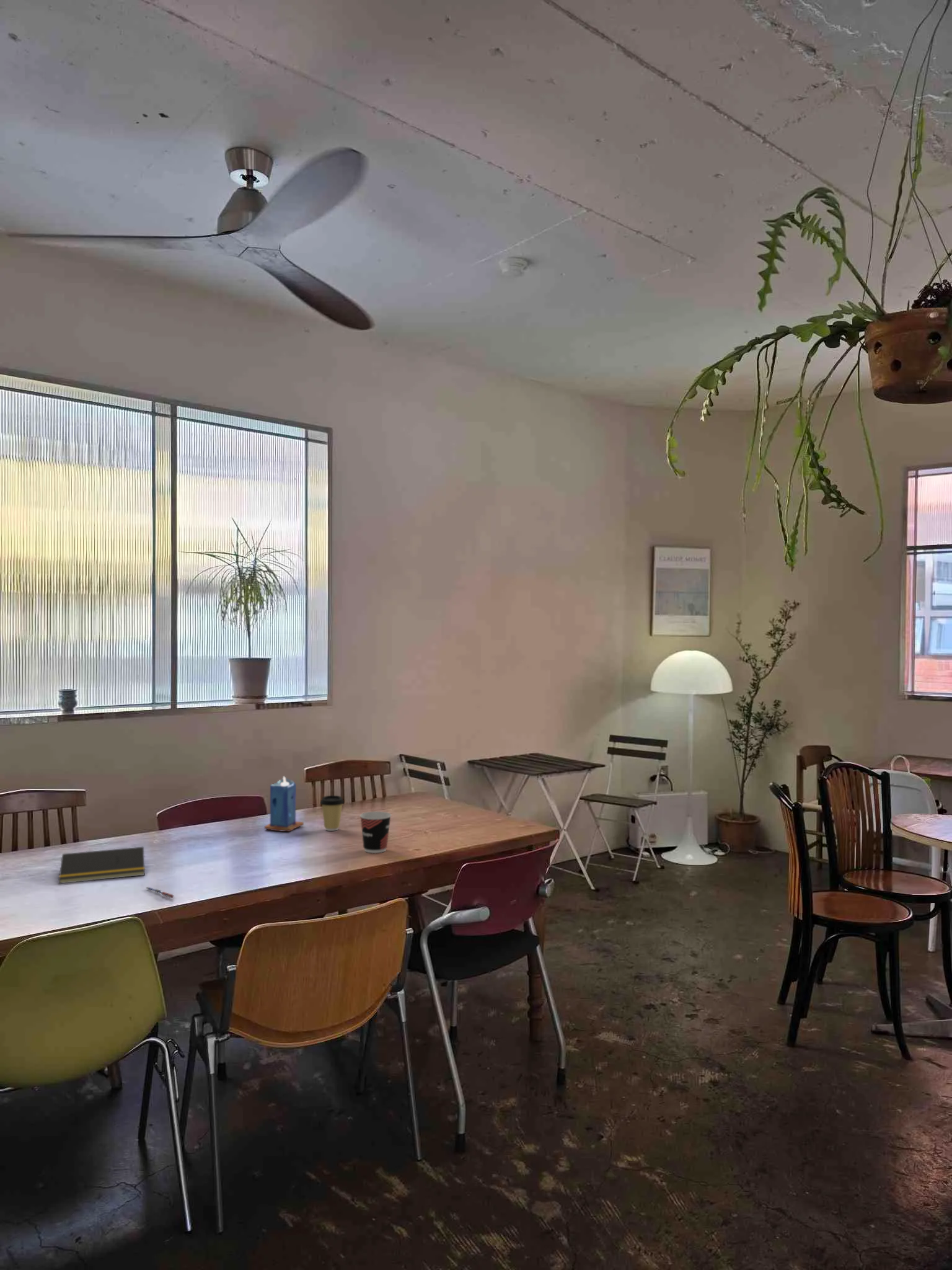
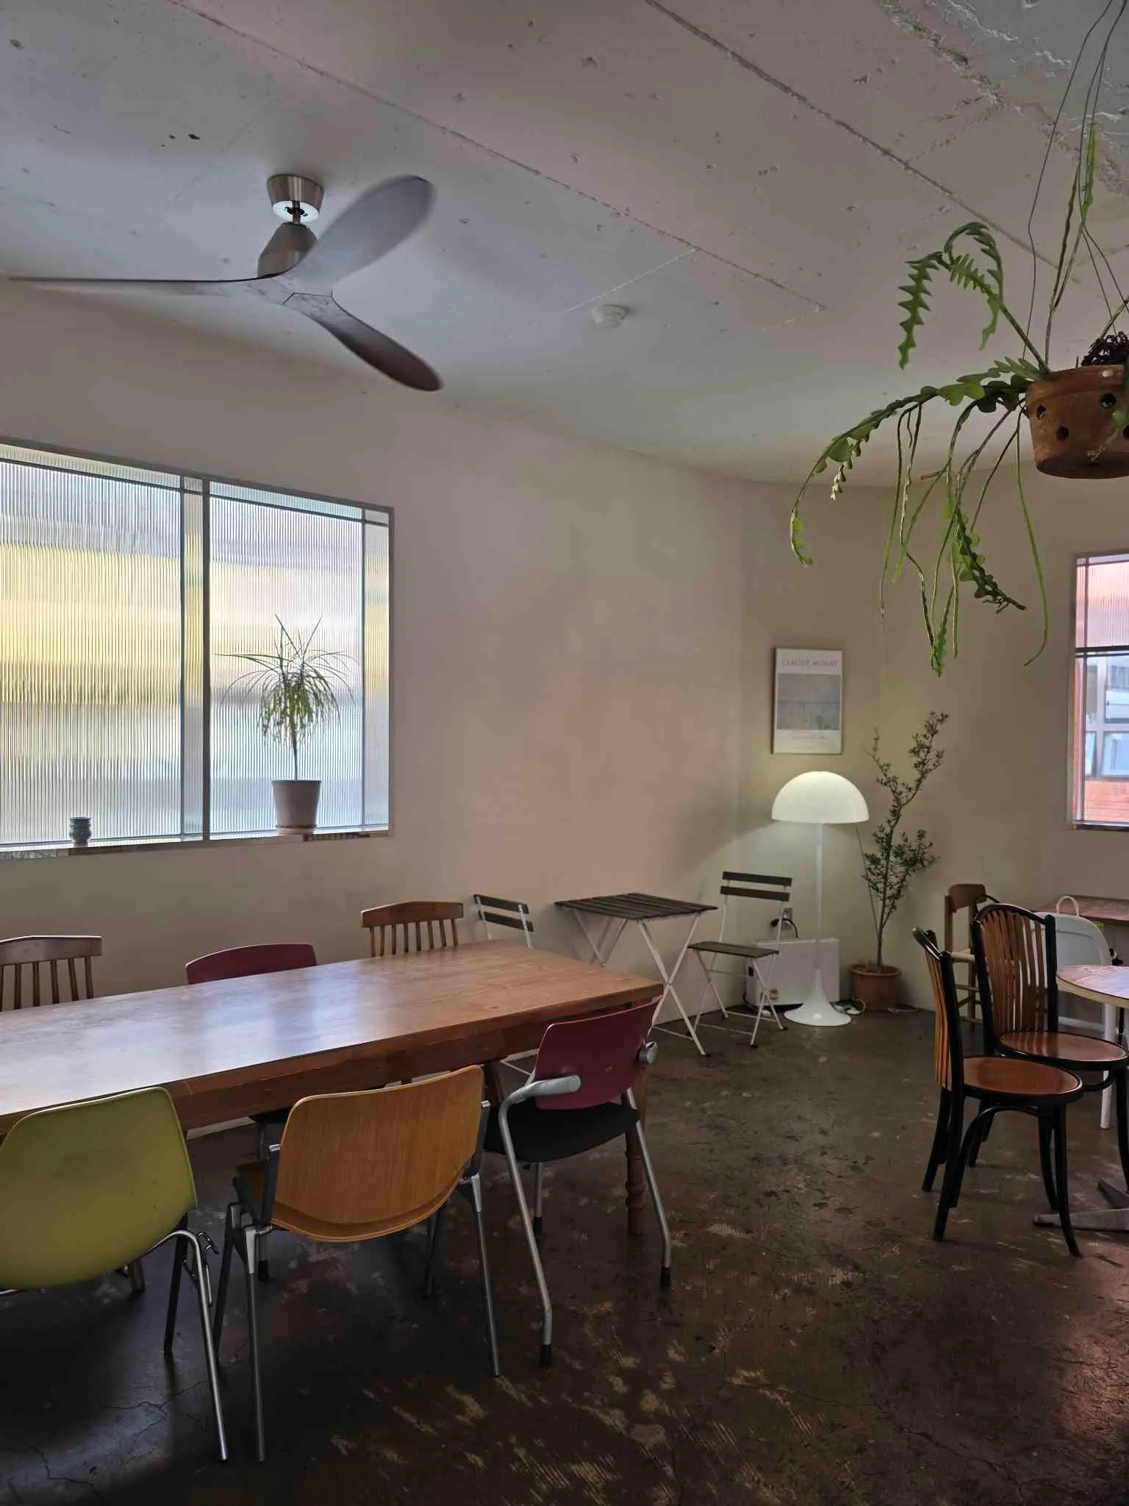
- coffee cup (332, 813)
- candle (284, 801)
- notepad (103, 864)
- pen (159, 891)
- cup (375, 832)
